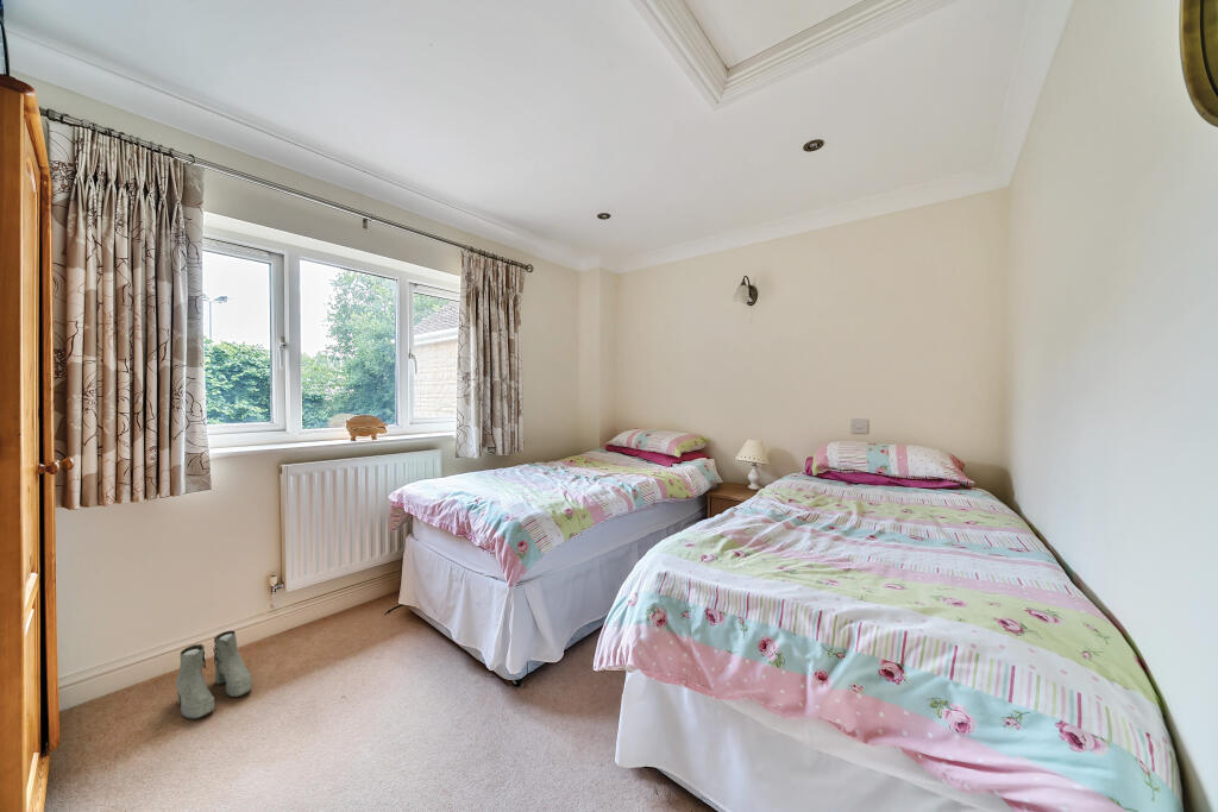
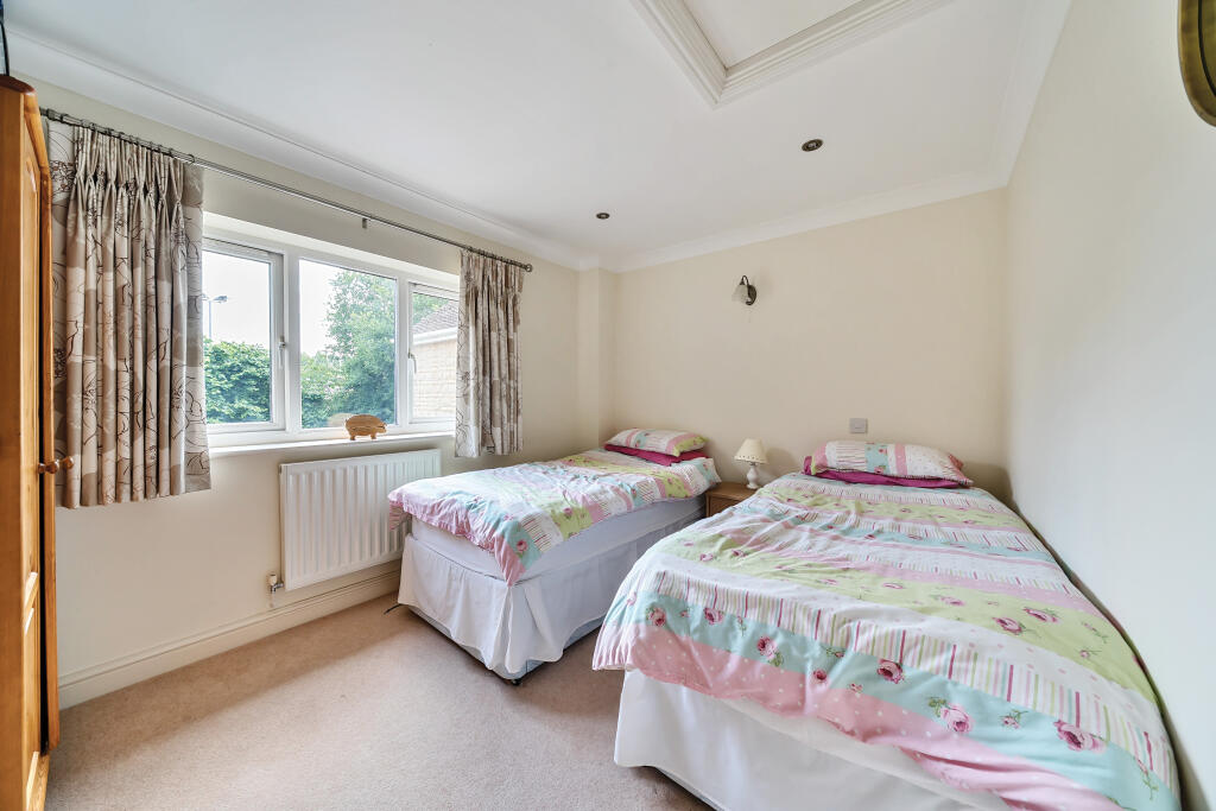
- boots (215, 669)
